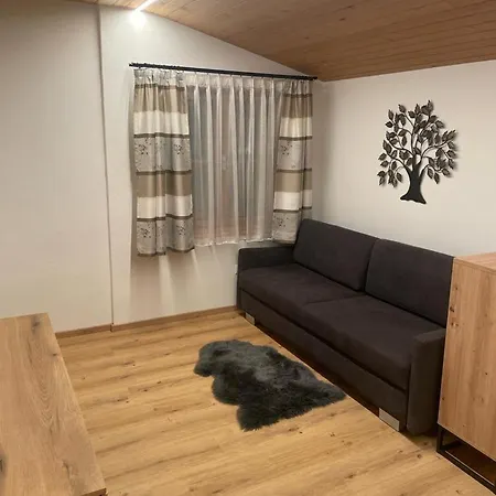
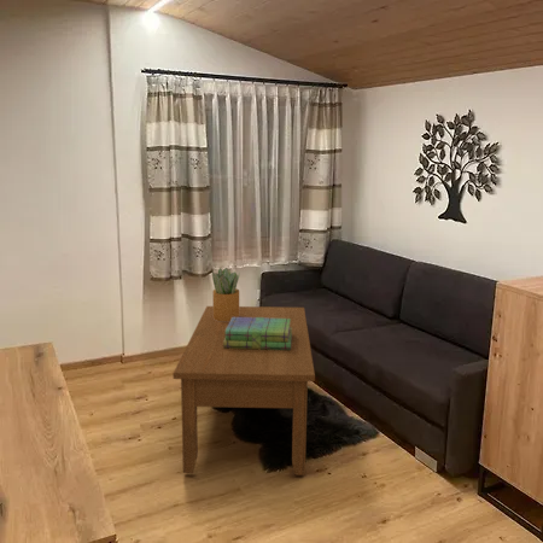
+ stack of books (258, 332)
+ coffee table (250, 378)
+ potted plant (224, 293)
